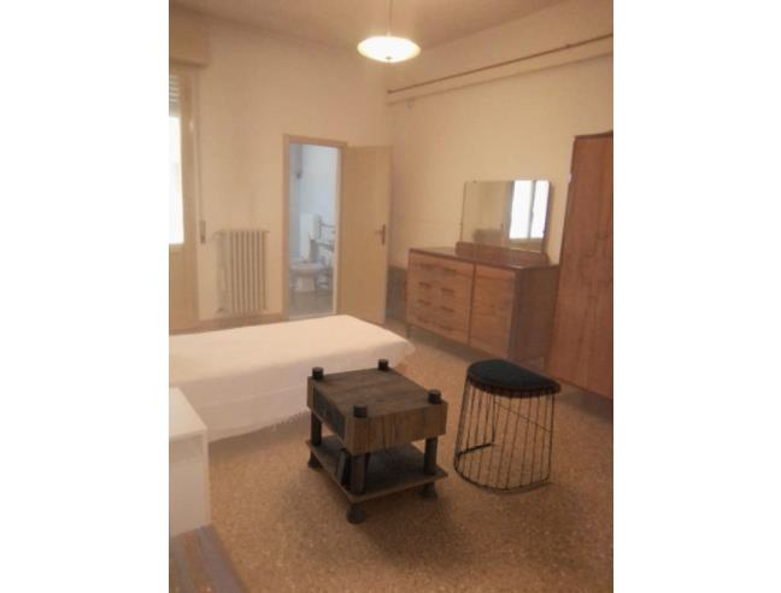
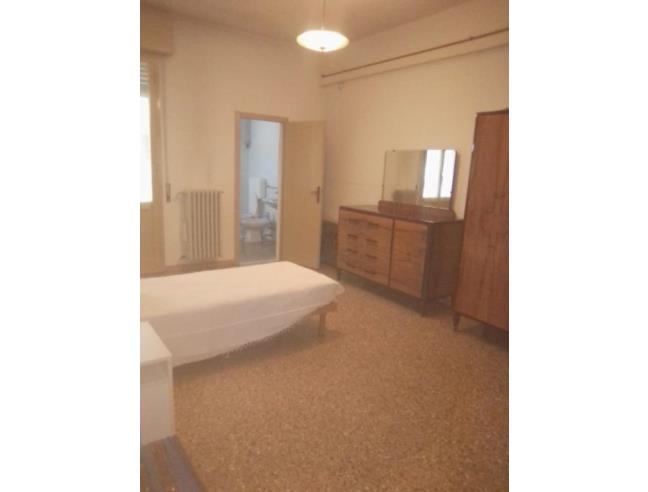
- nightstand (372, 429)
- stool (497, 419)
